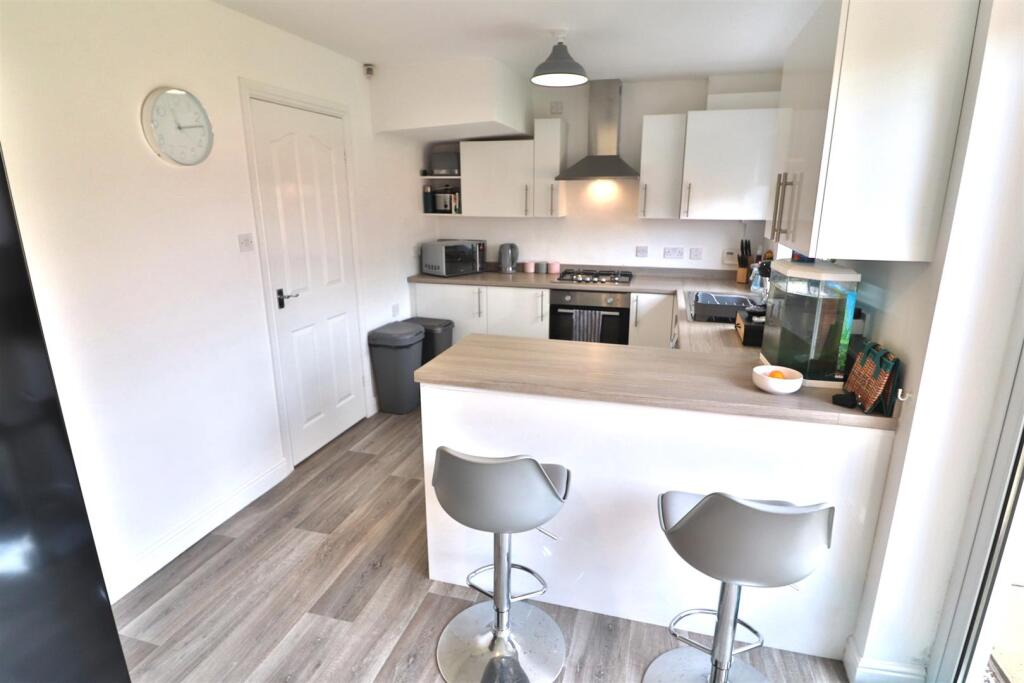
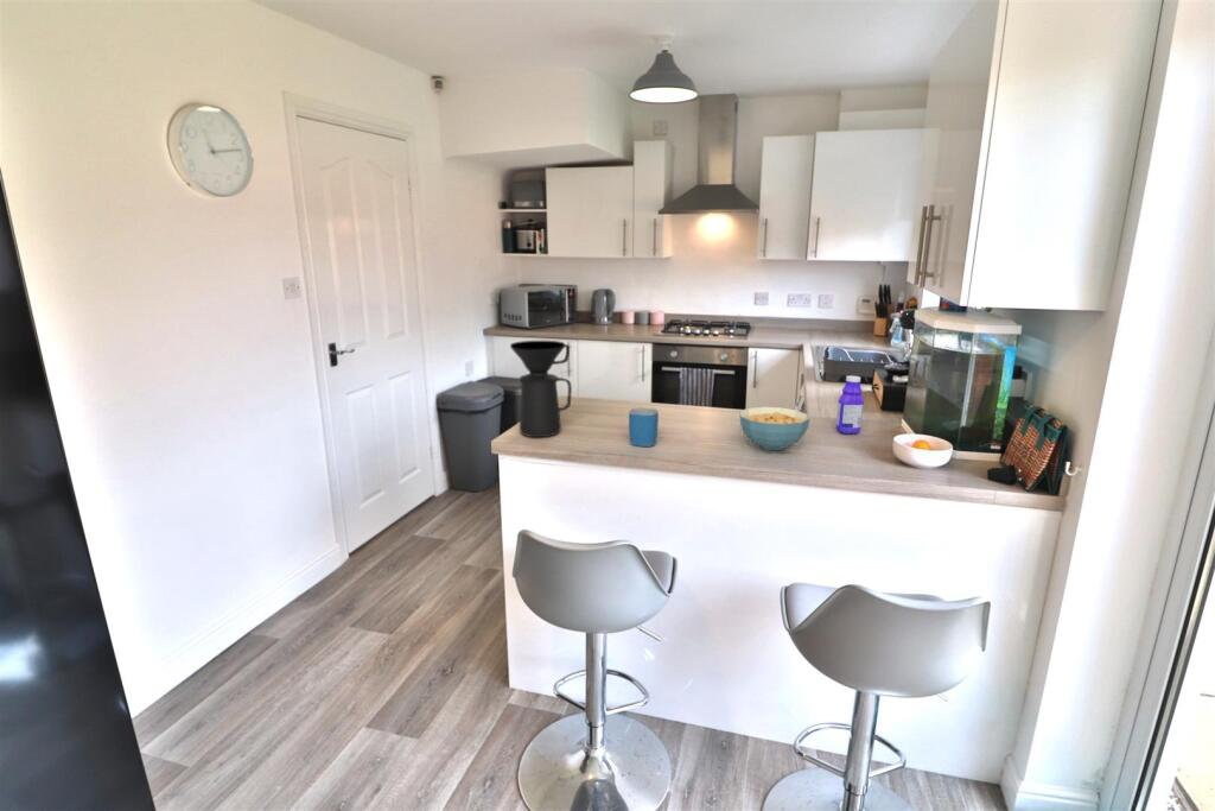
+ coffee maker (539, 388)
+ mug (644, 425)
+ cereal bowl (772, 431)
+ bottle (850, 404)
